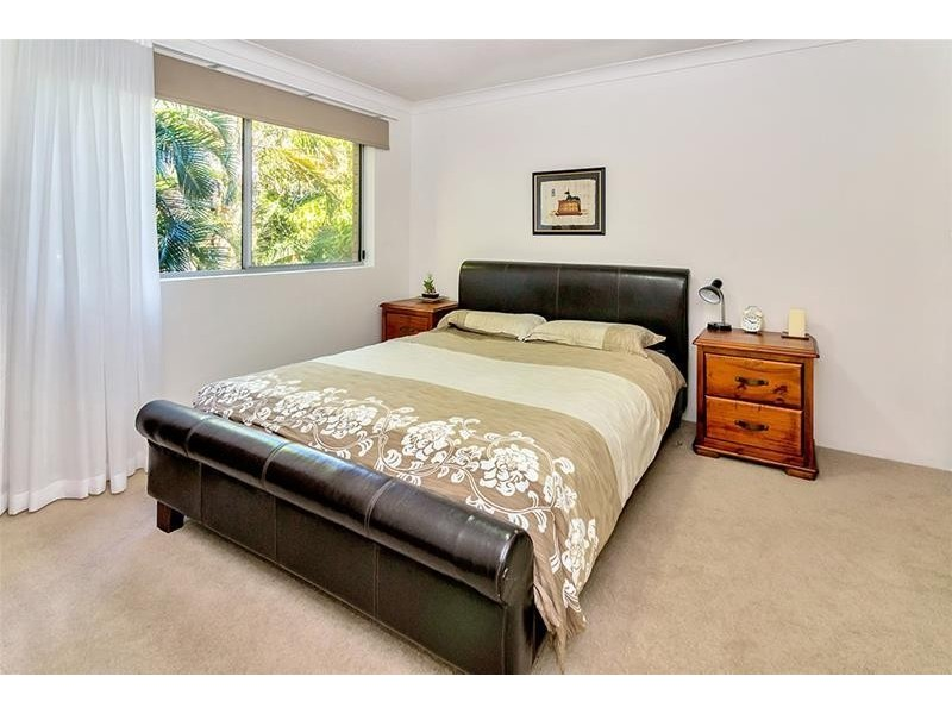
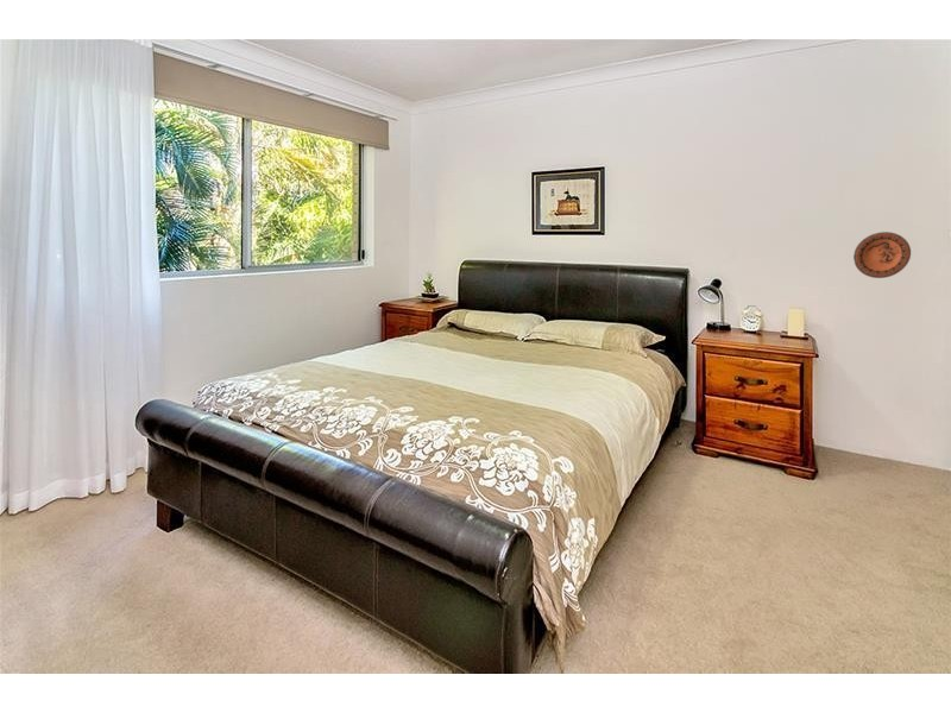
+ decorative plate (881, 254)
